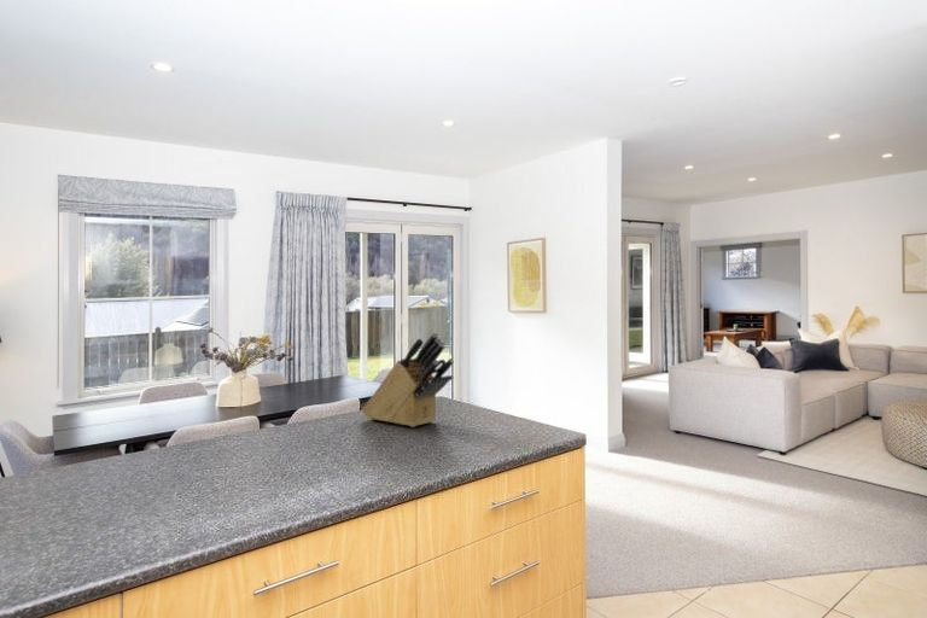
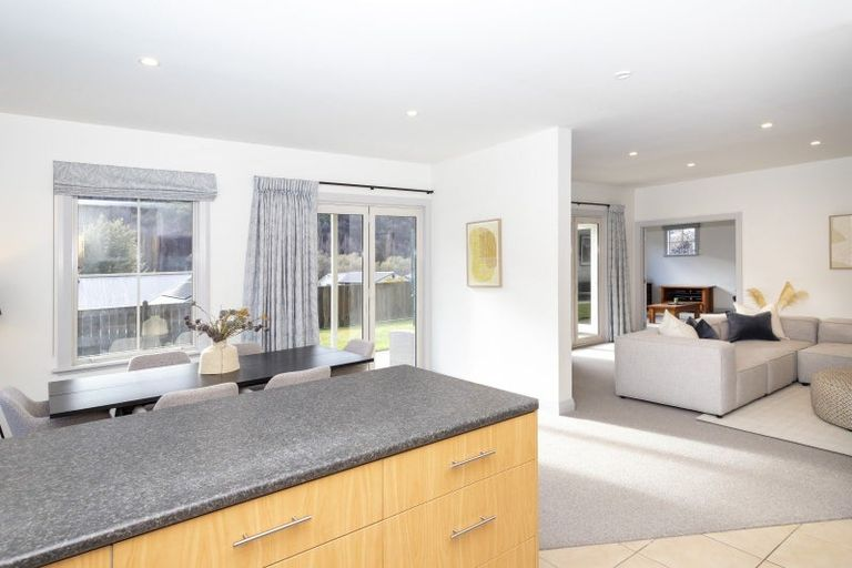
- knife block (407, 377)
